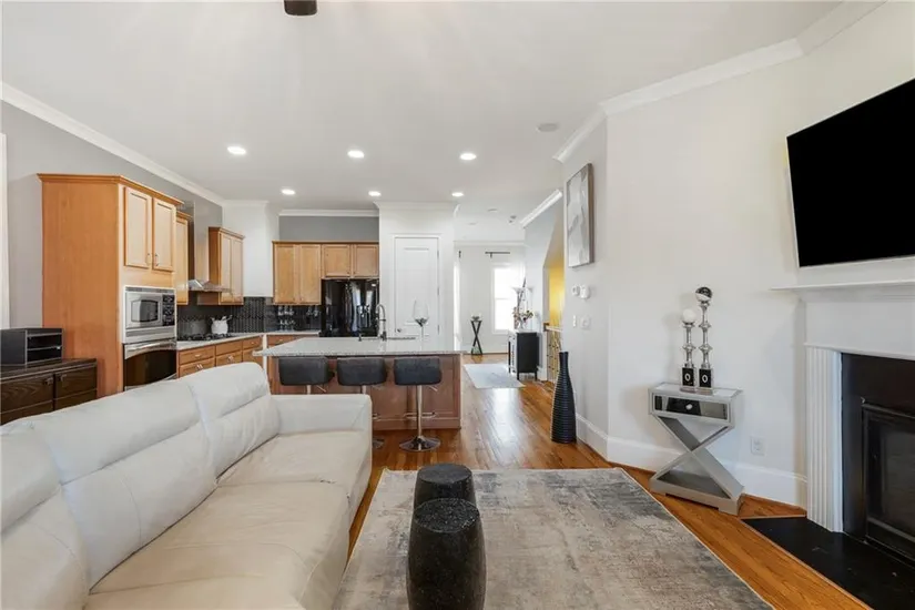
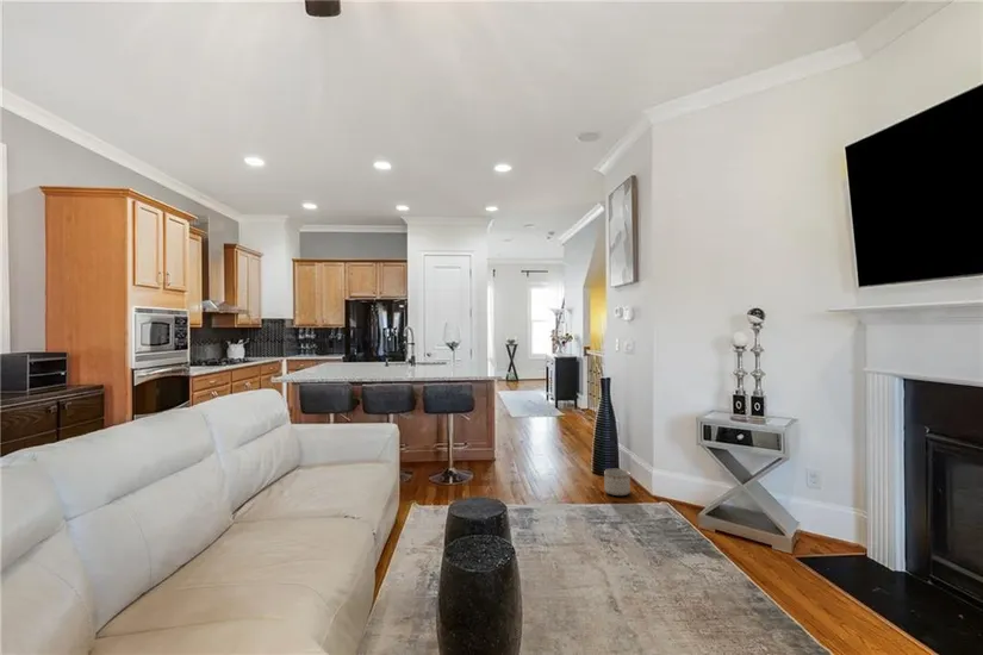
+ planter (616, 482)
